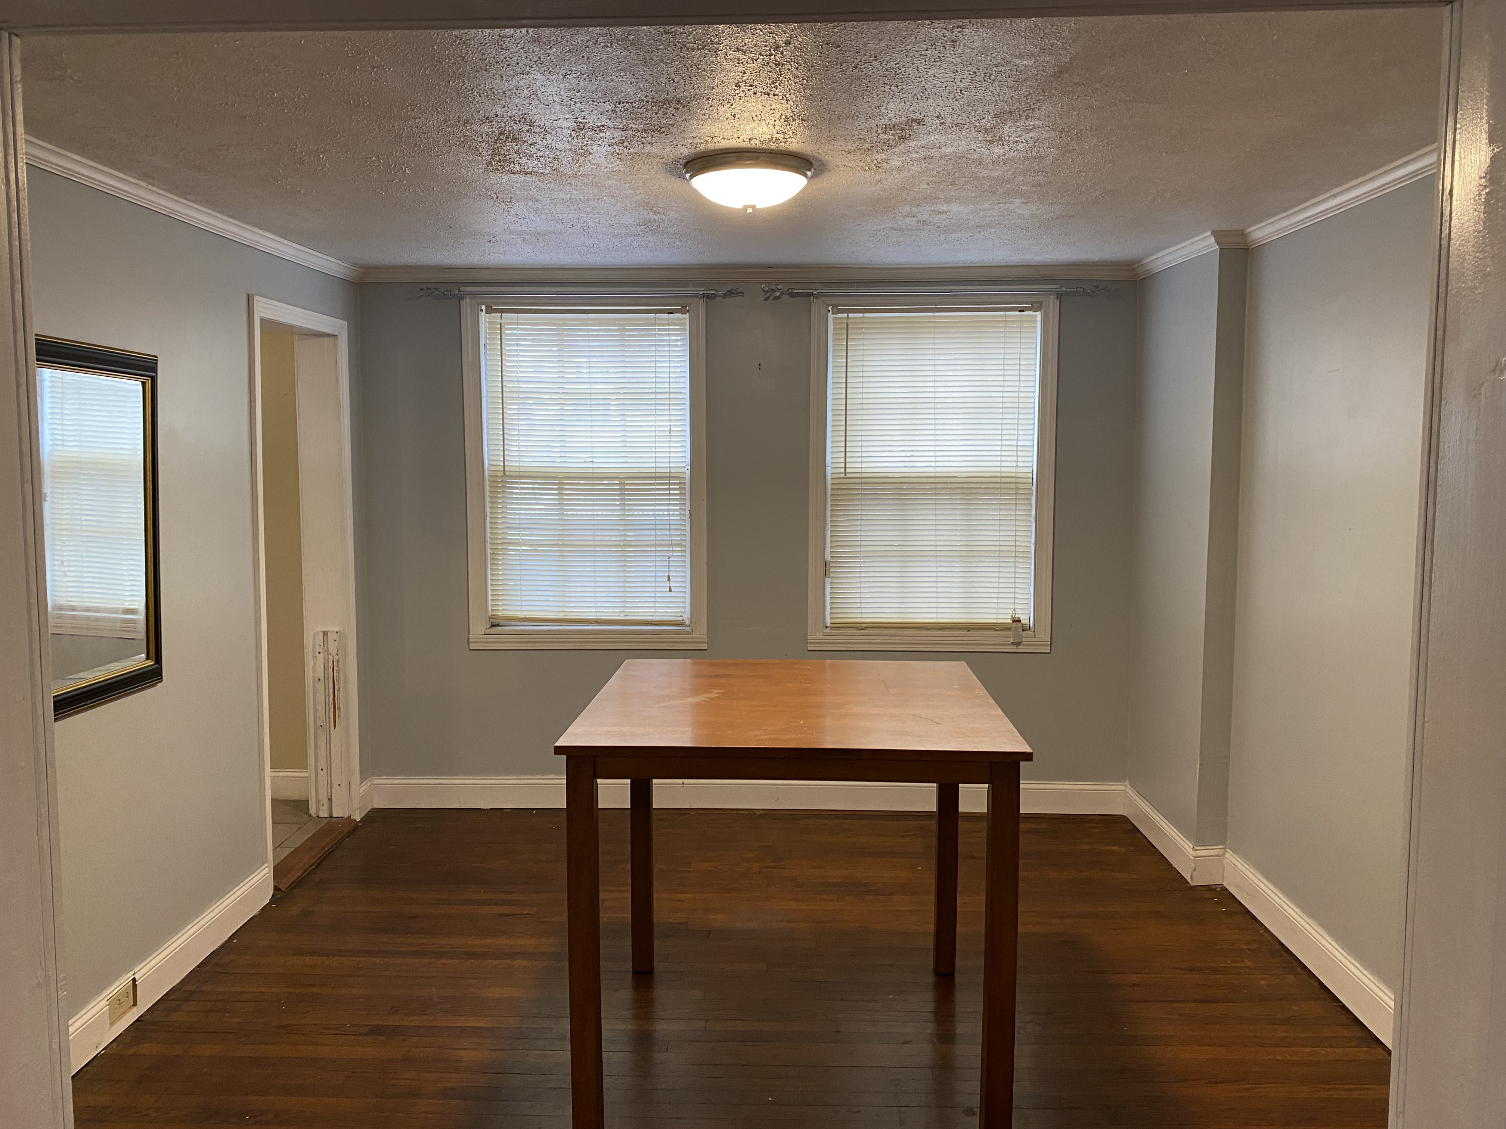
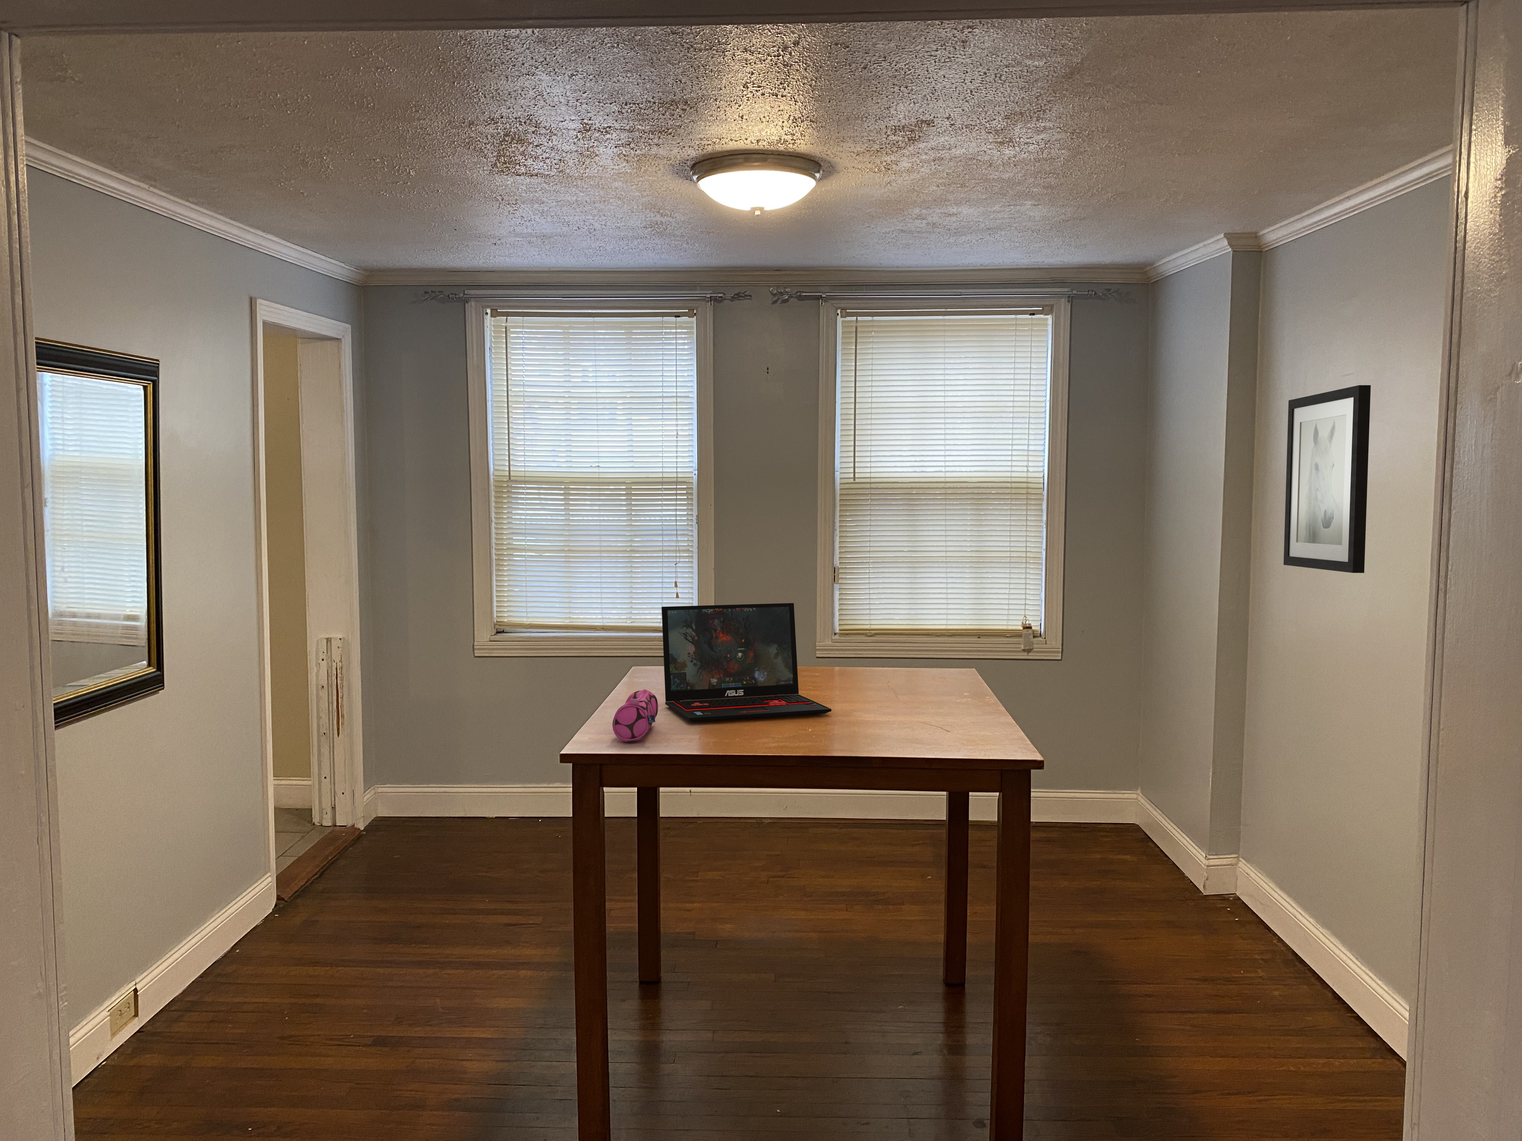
+ laptop (744, 659)
+ wall art (1324, 481)
+ pencil case (638, 712)
